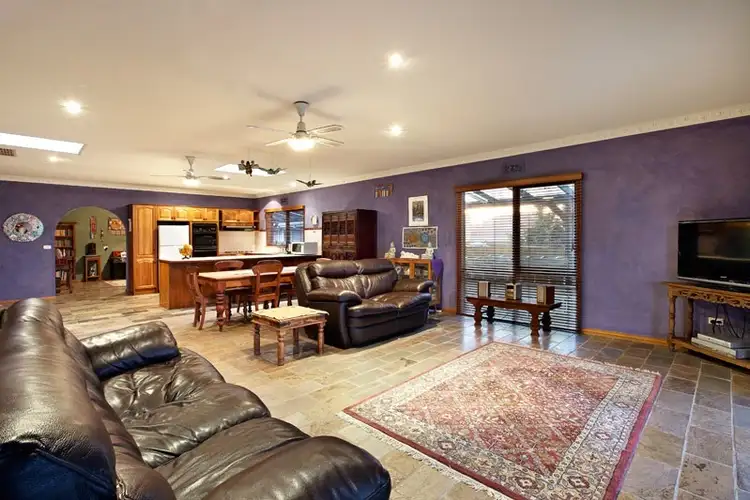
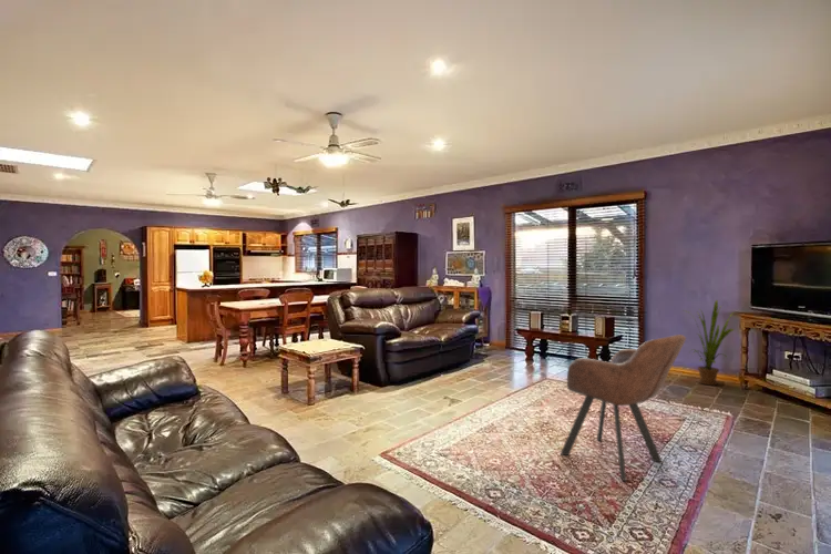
+ armchair (619, 396)
+ house plant (707, 341)
